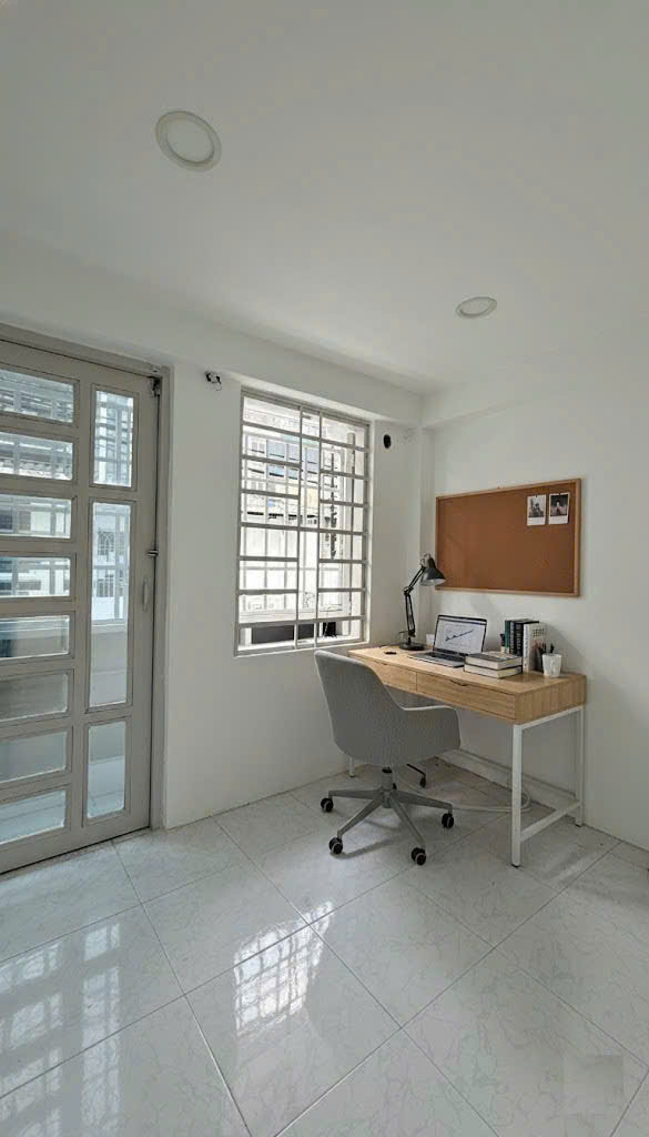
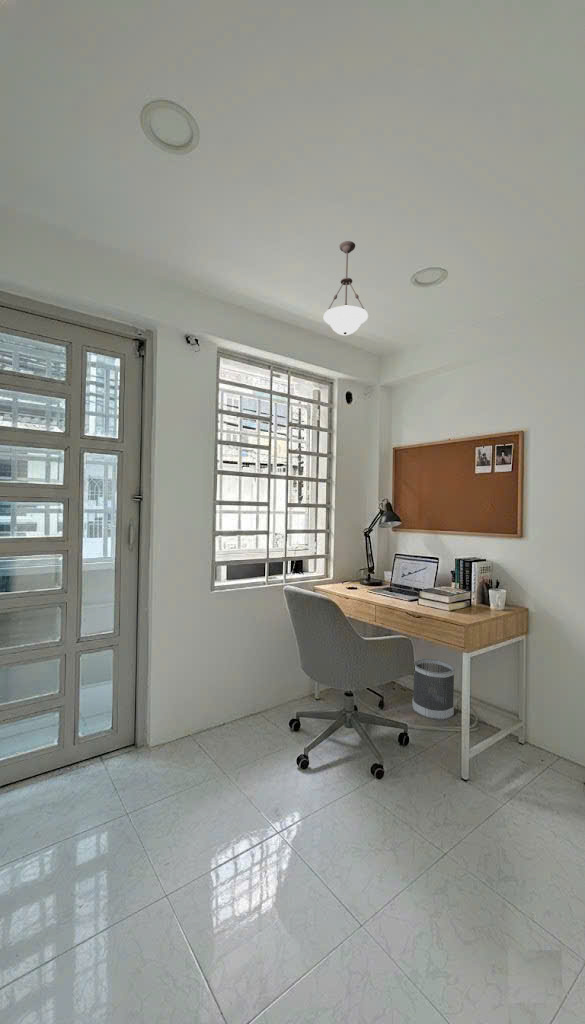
+ wastebasket (433, 687)
+ pendant light (346, 290)
